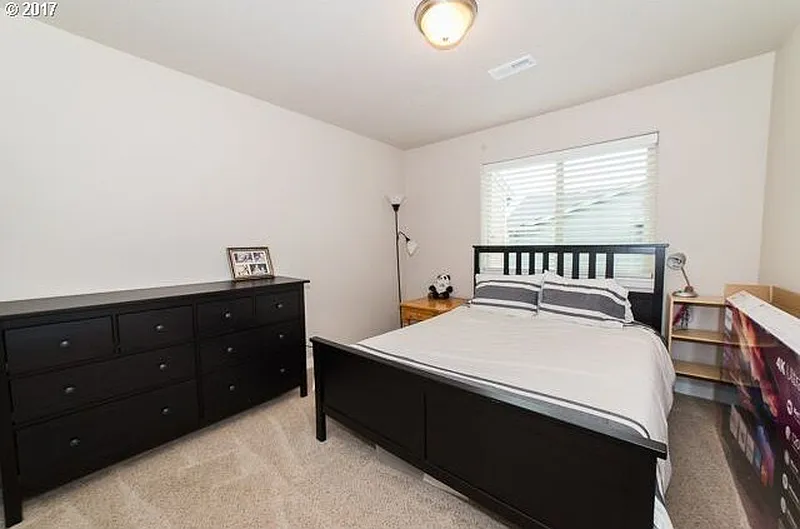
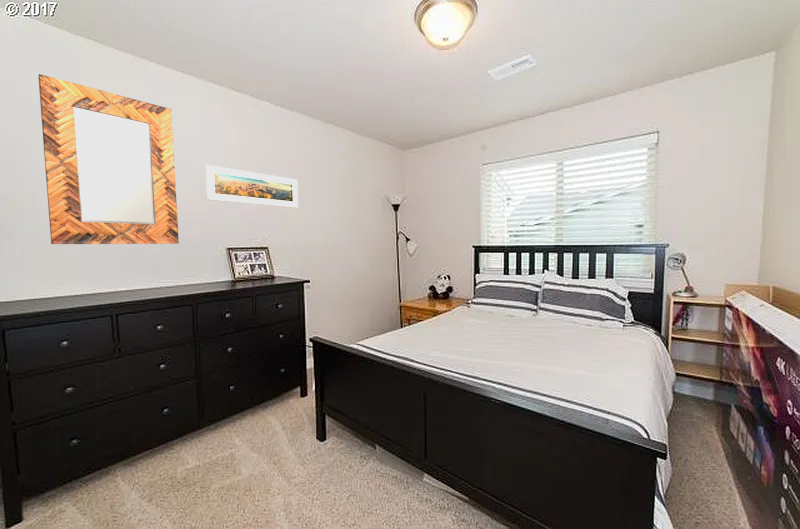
+ home mirror (117, 170)
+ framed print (256, 188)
